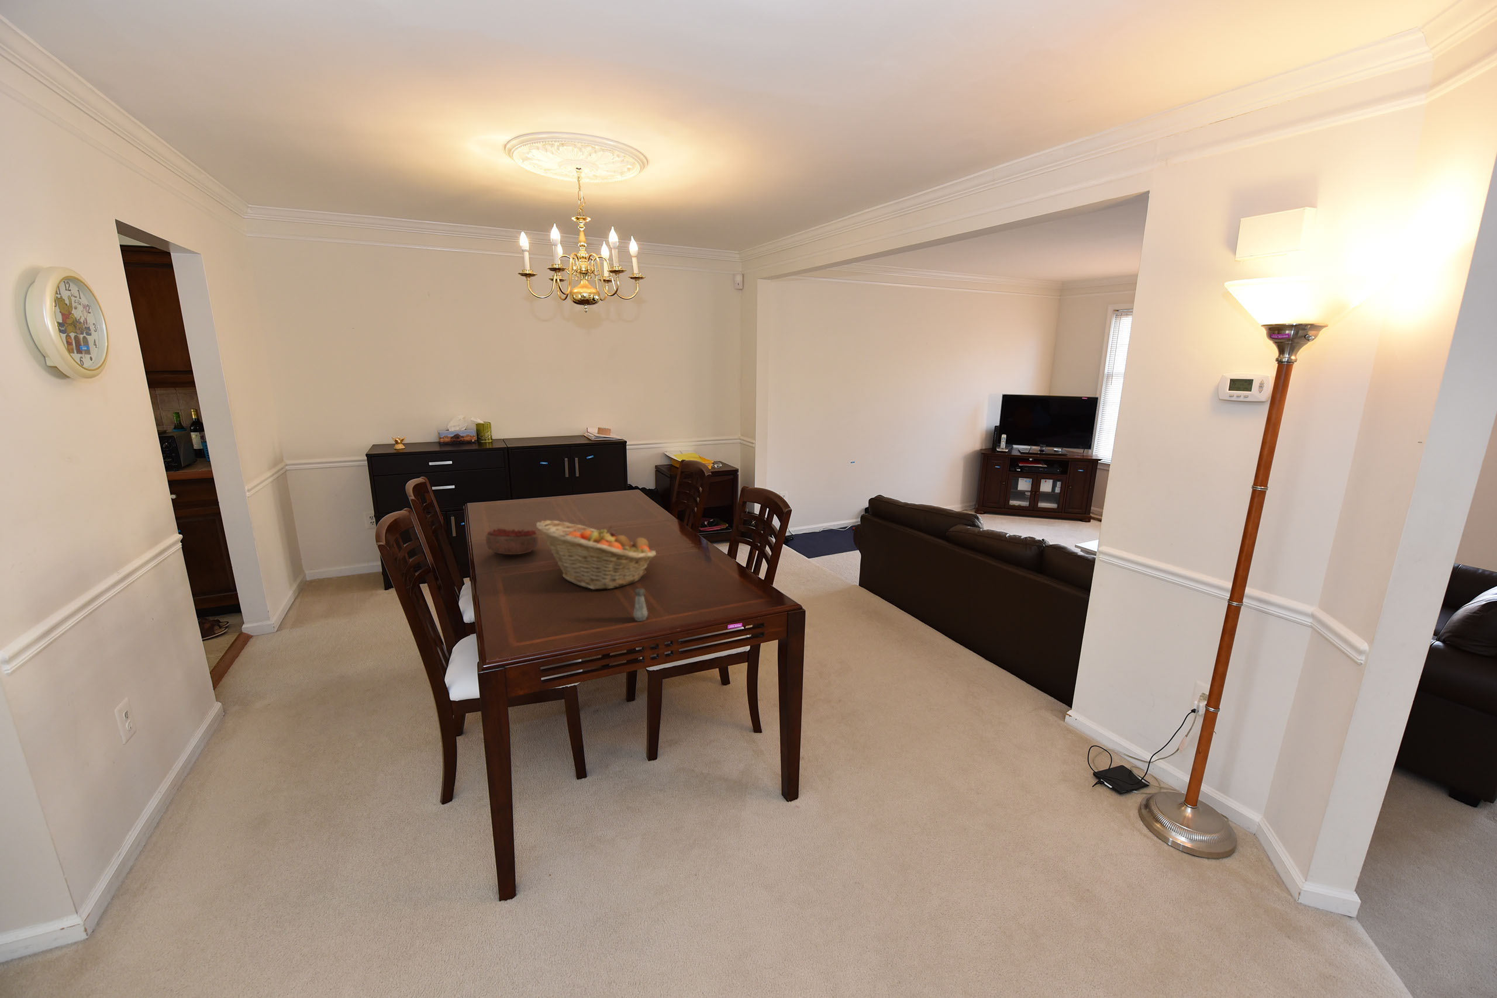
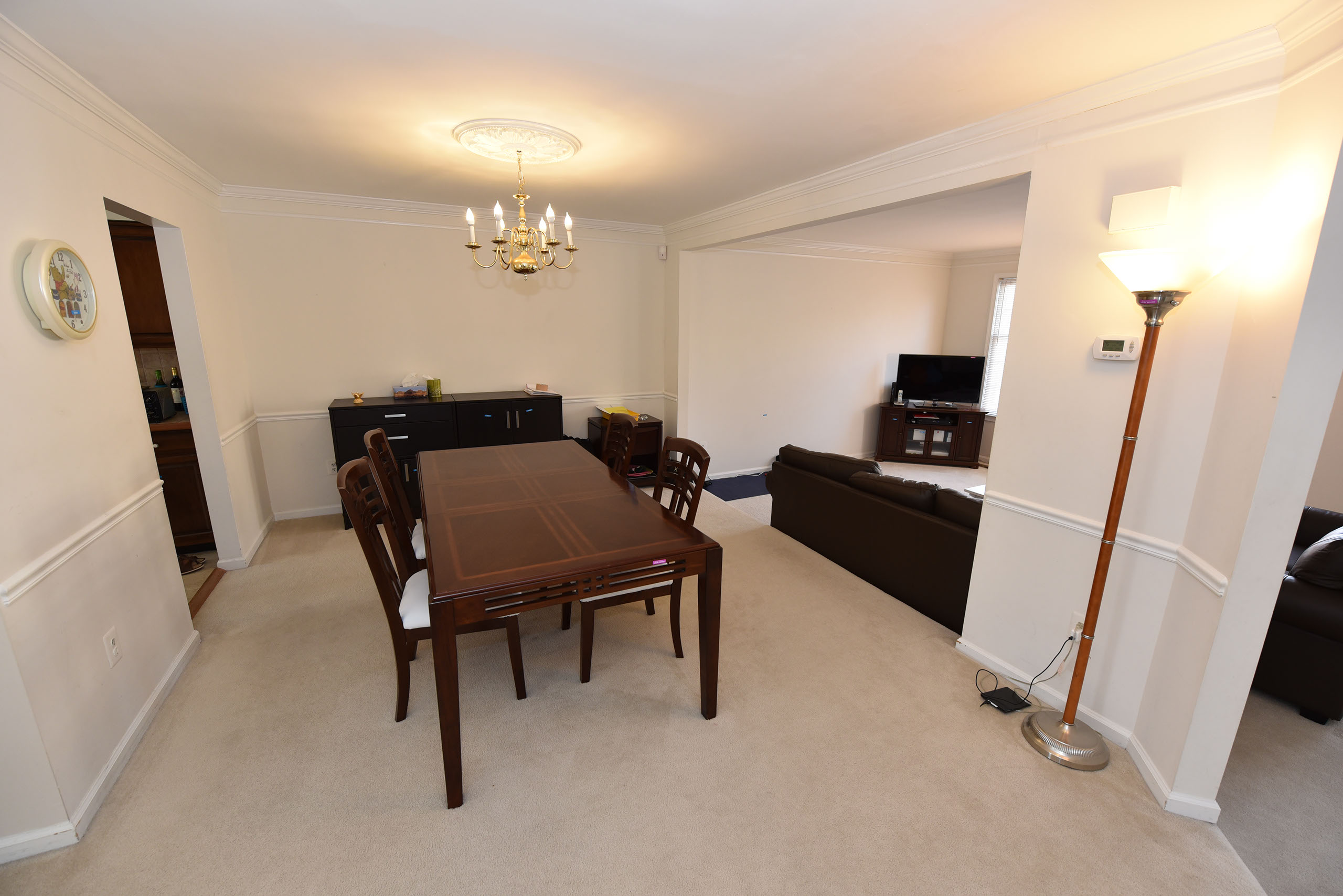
- salt shaker (640, 604)
- fruit basket (596, 549)
- decorative bowl (513, 540)
